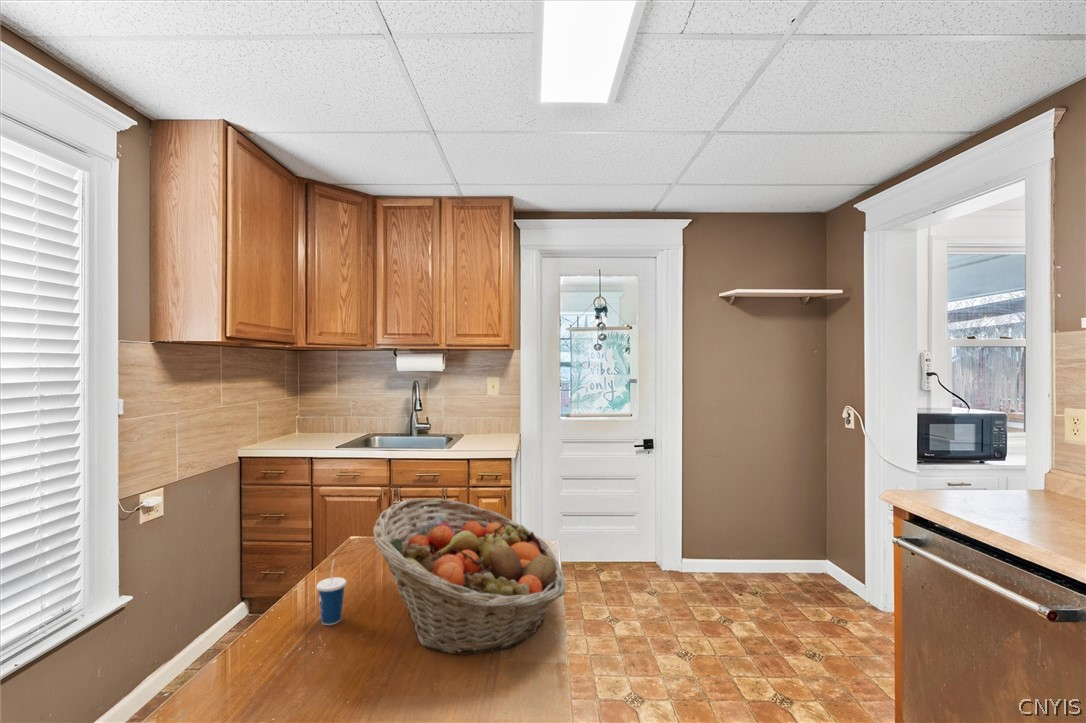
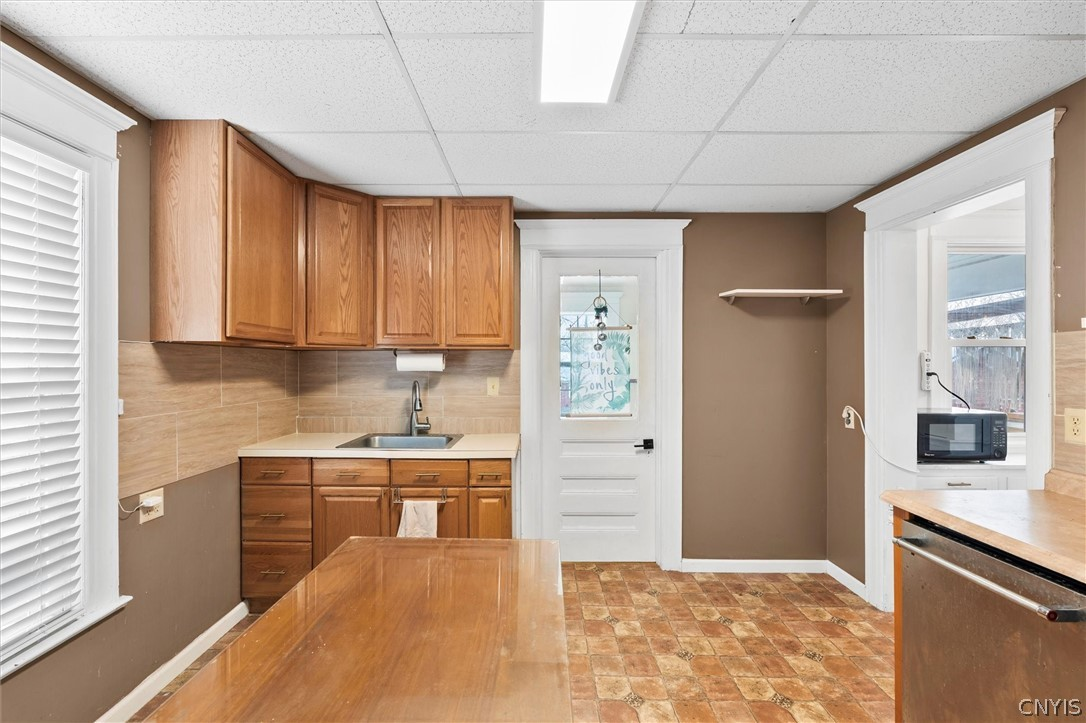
- cup (331, 591)
- fruit basket (471, 561)
